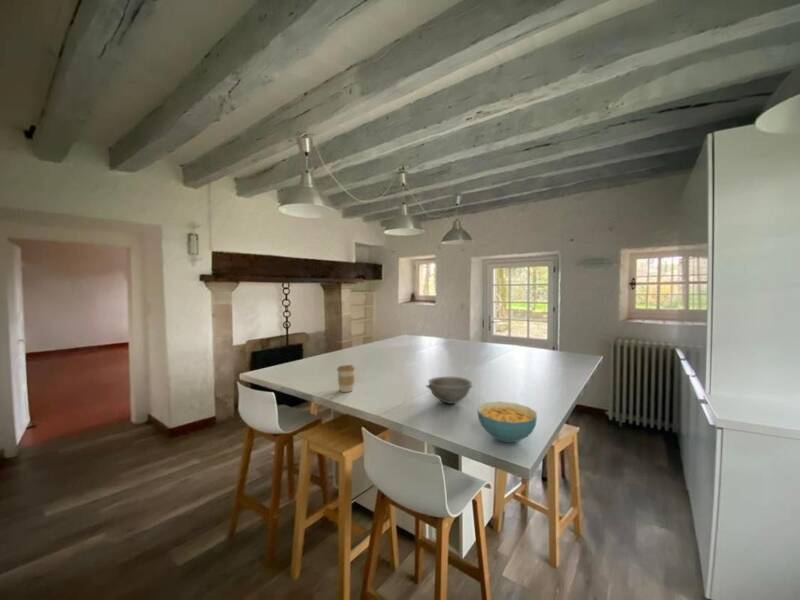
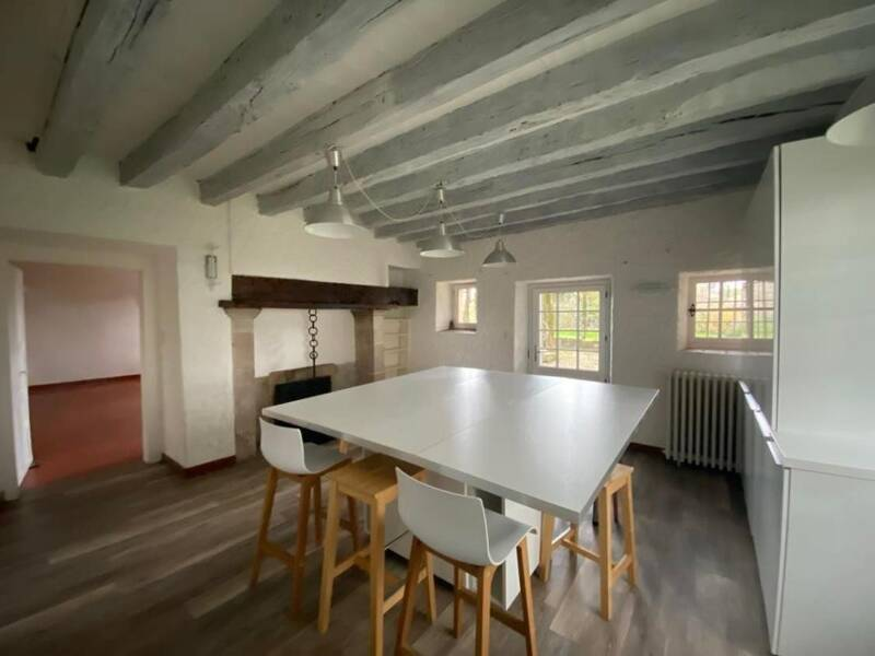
- cereal bowl (506, 425)
- bowl (449, 391)
- coffee cup (346, 377)
